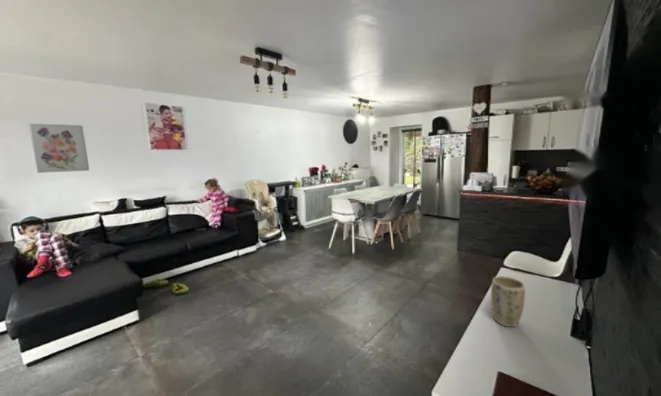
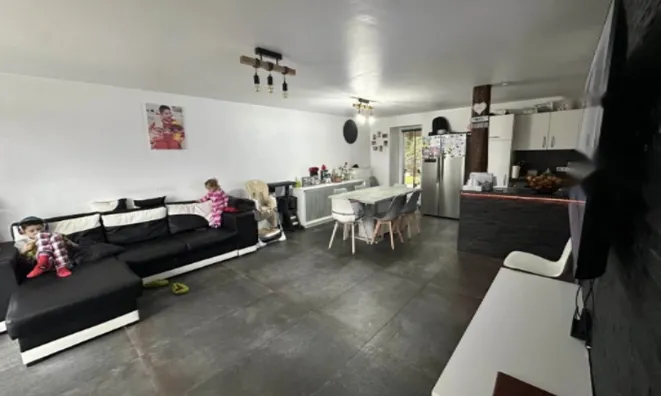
- plant pot (506, 301)
- wall art (60, 148)
